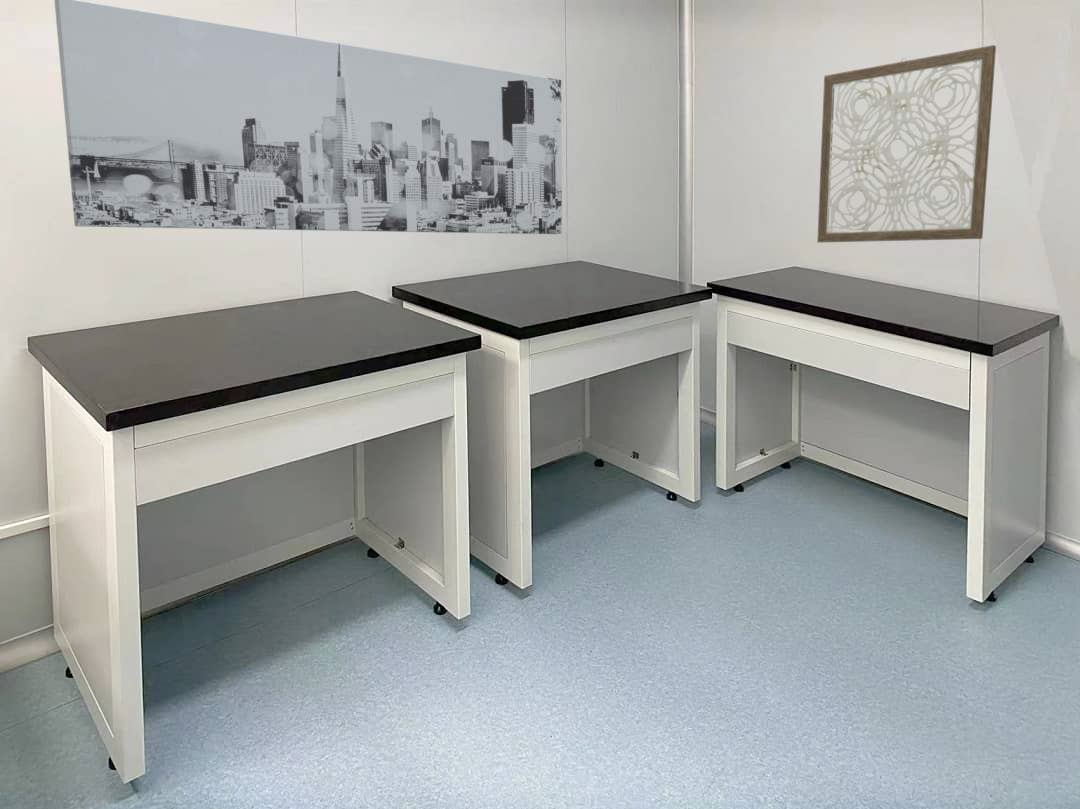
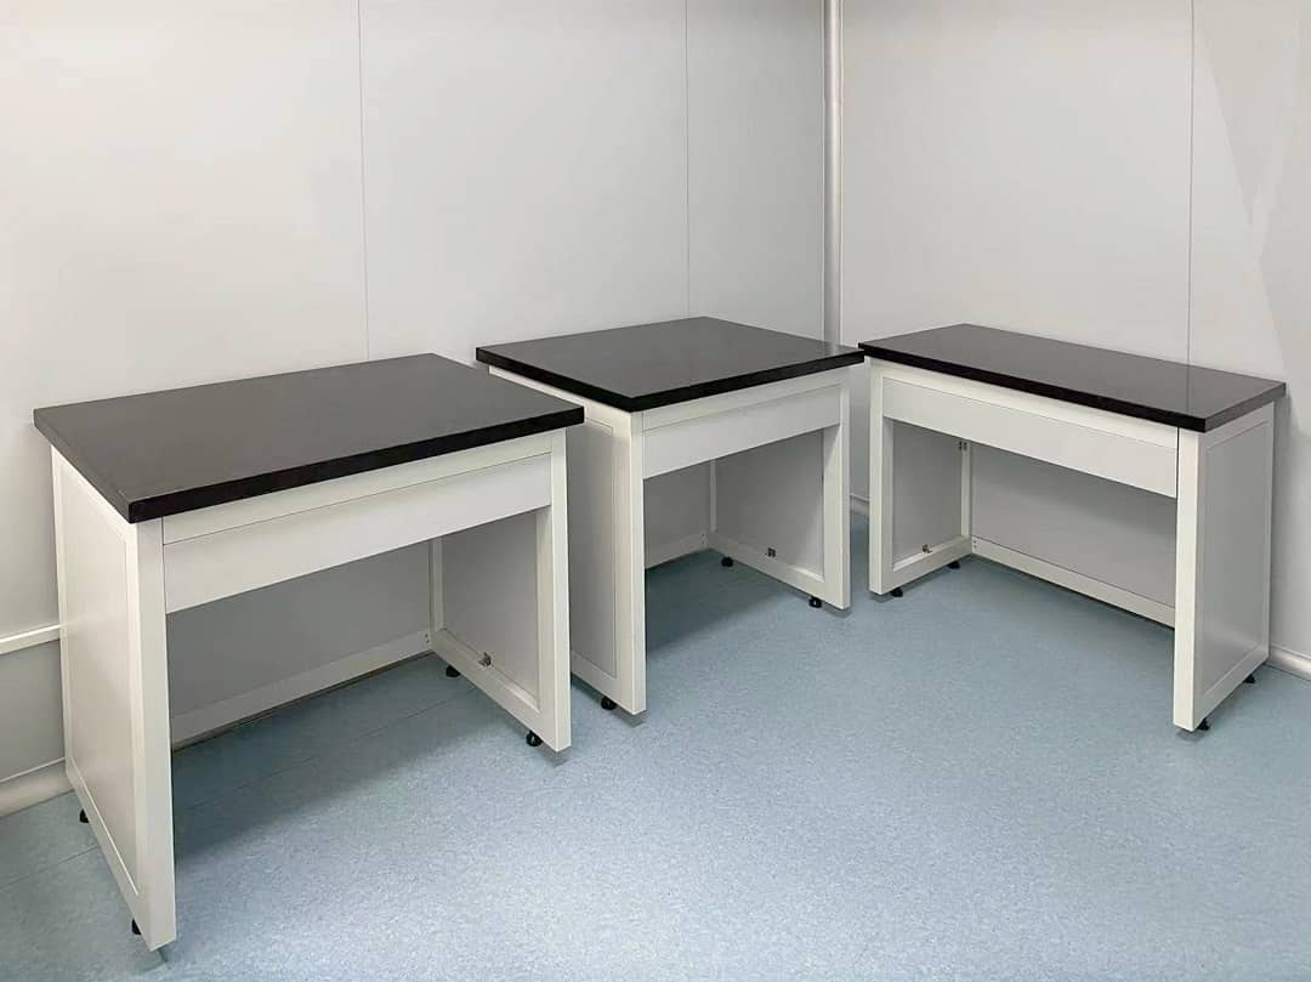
- wall art (902, 157)
- wall art (359, 140)
